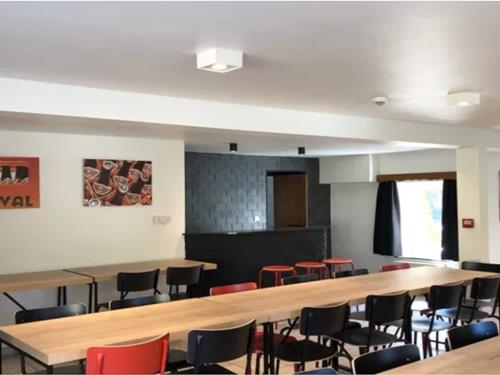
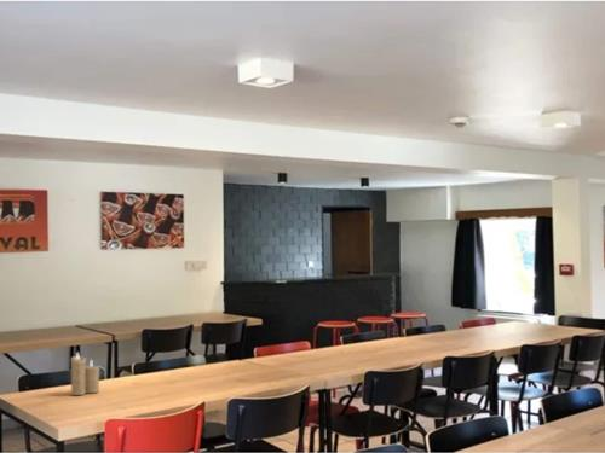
+ candle (85, 372)
